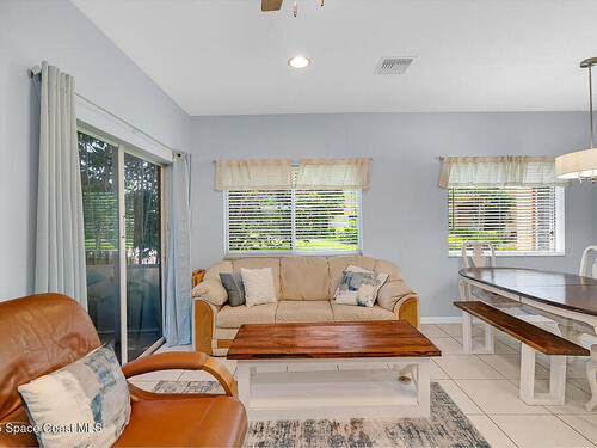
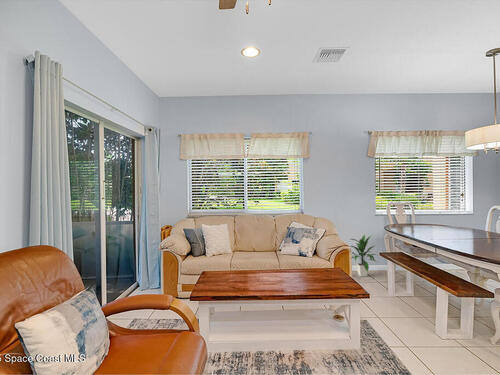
+ indoor plant (362, 255)
